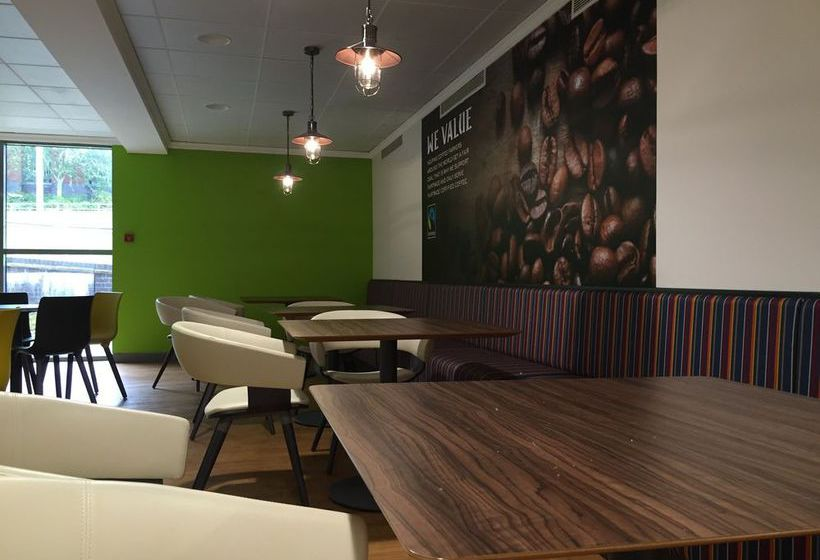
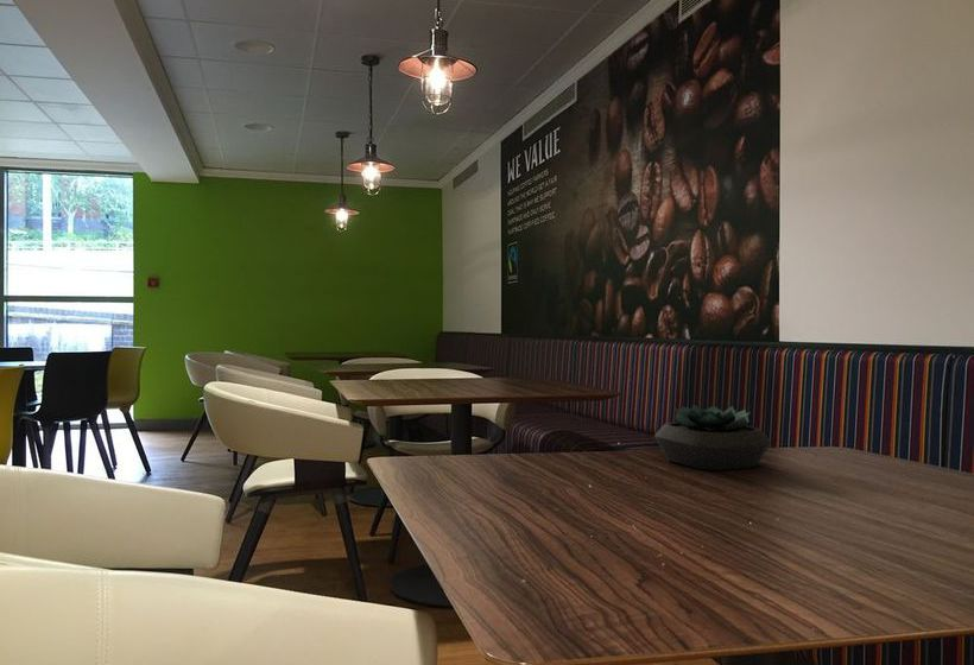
+ succulent plant (710, 433)
